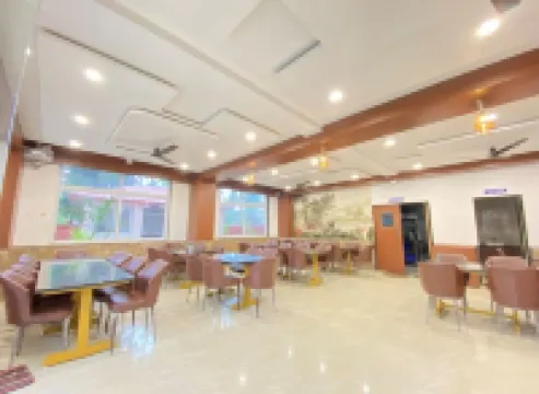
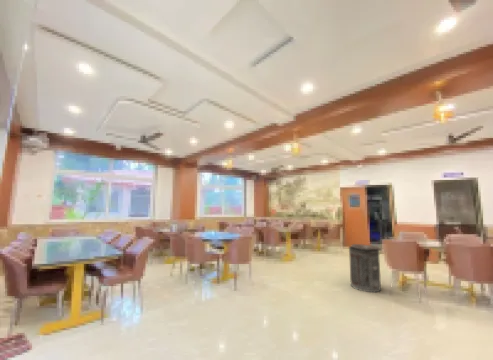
+ trash can lid (365, 266)
